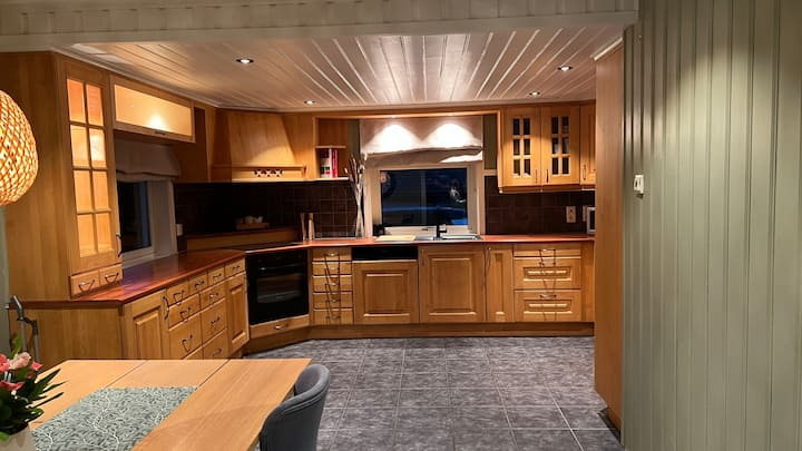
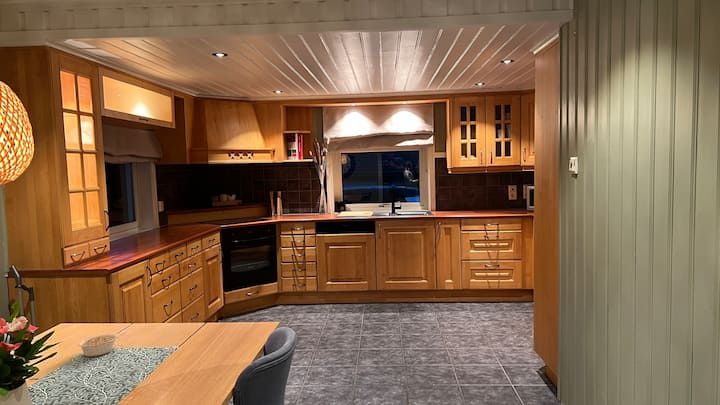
+ legume (100, 344)
